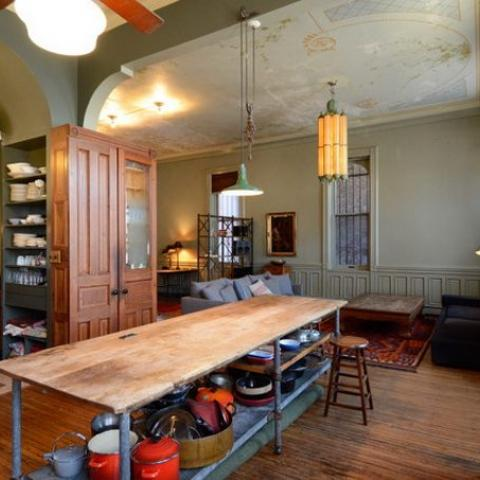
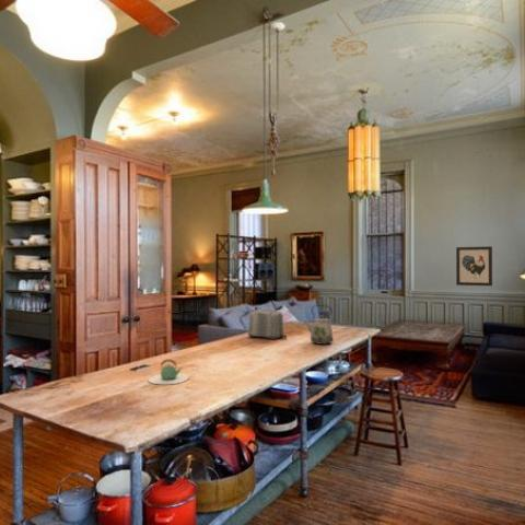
+ toaster (267, 324)
+ teapot (168, 369)
+ kettle (317, 324)
+ wall art (474, 266)
